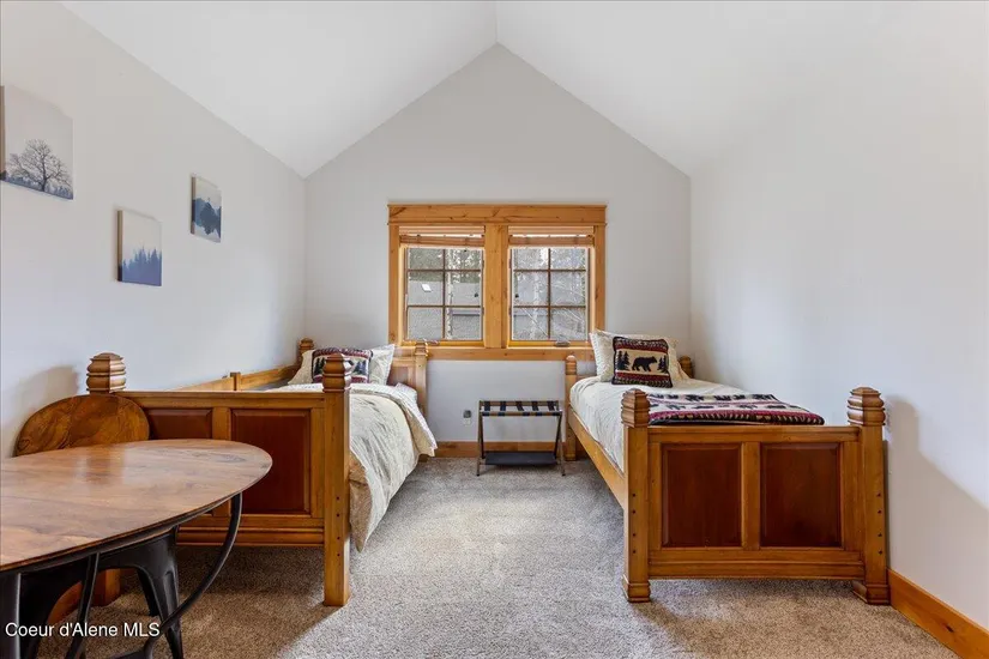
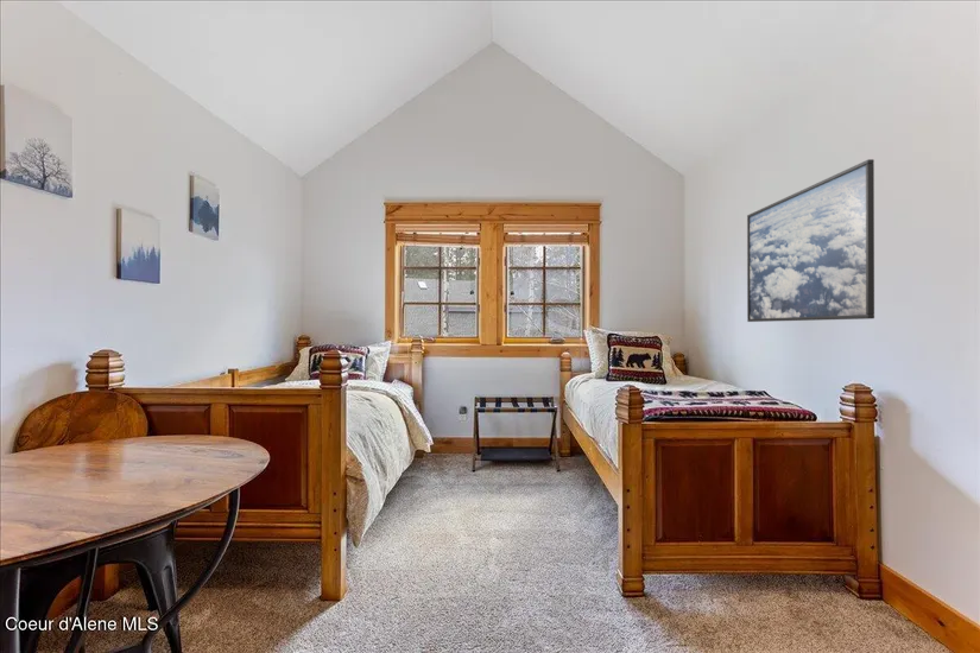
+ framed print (797, 256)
